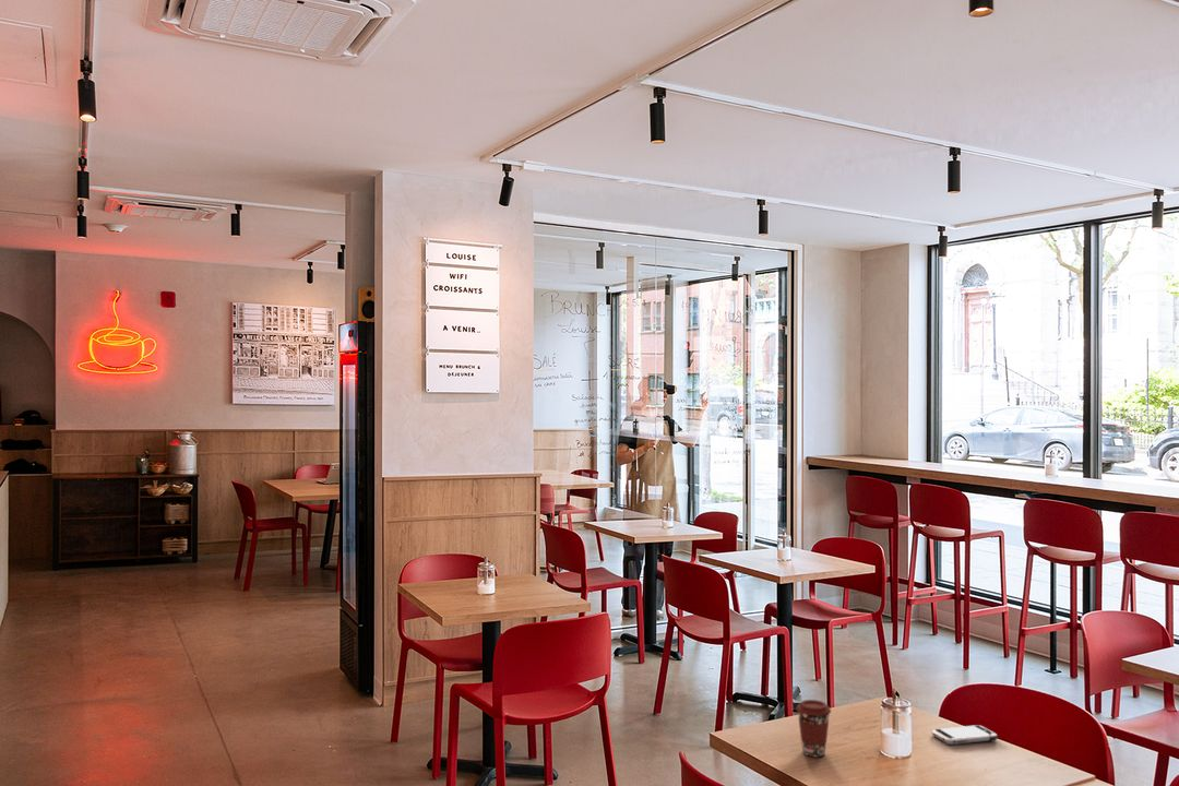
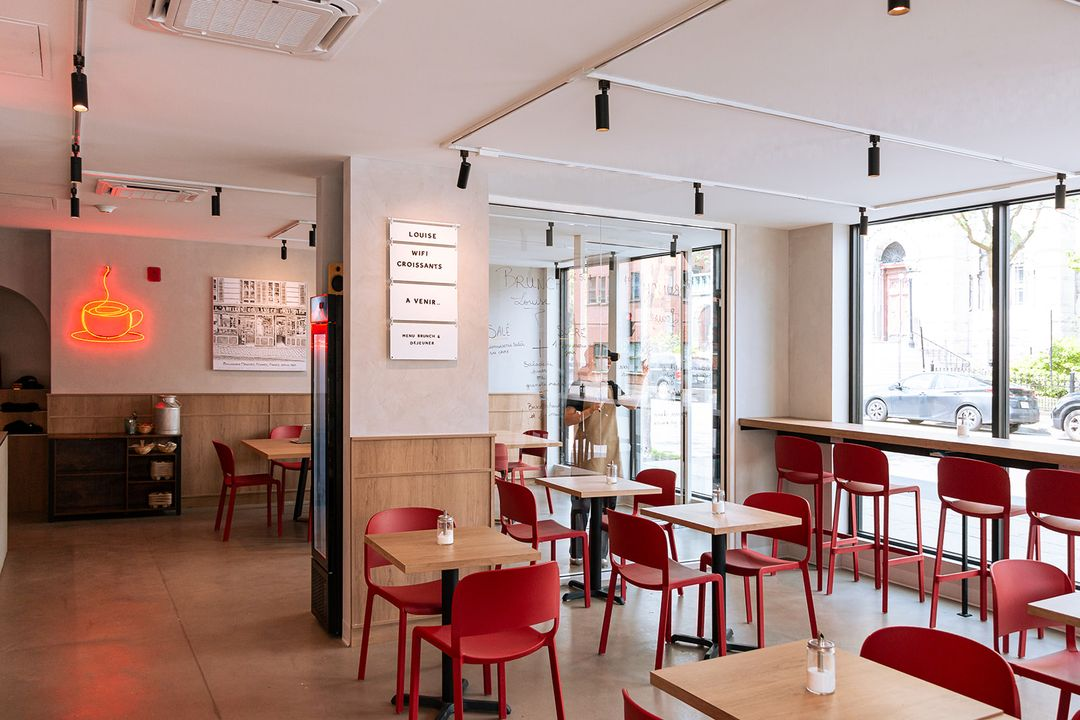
- coffee cup (813, 728)
- smartphone (964, 735)
